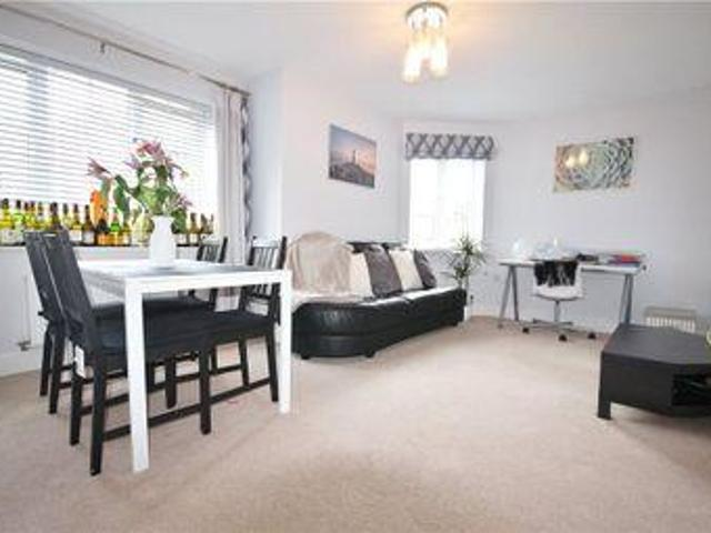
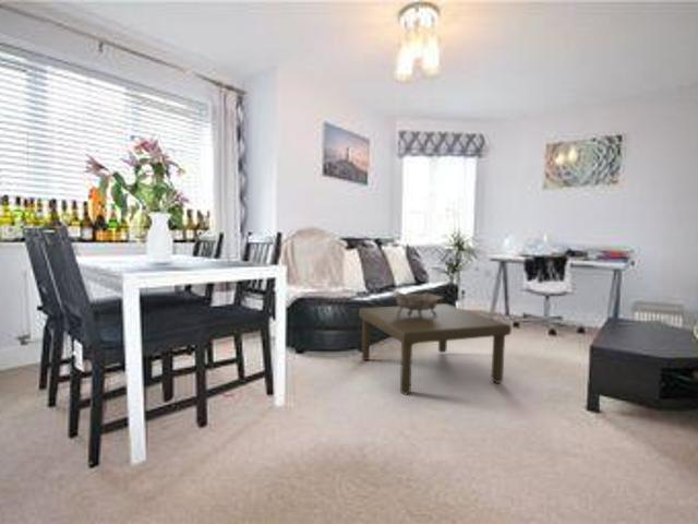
+ coffee table (426, 342)
+ decorative bowl (417, 303)
